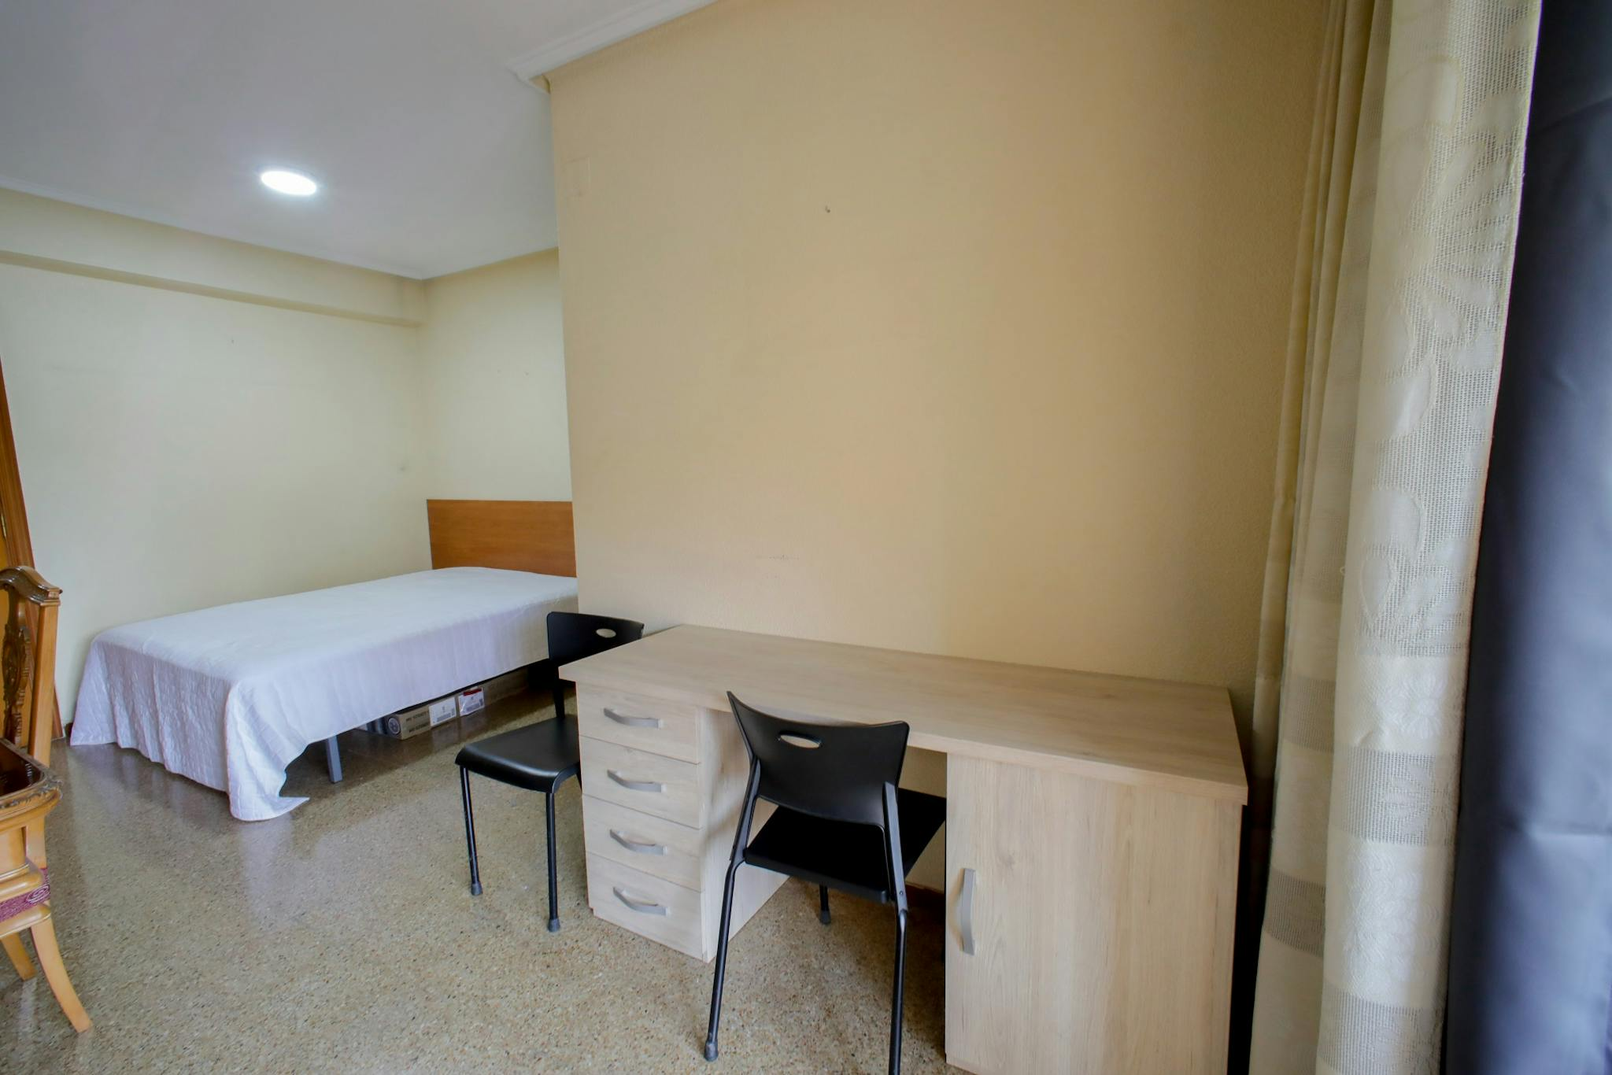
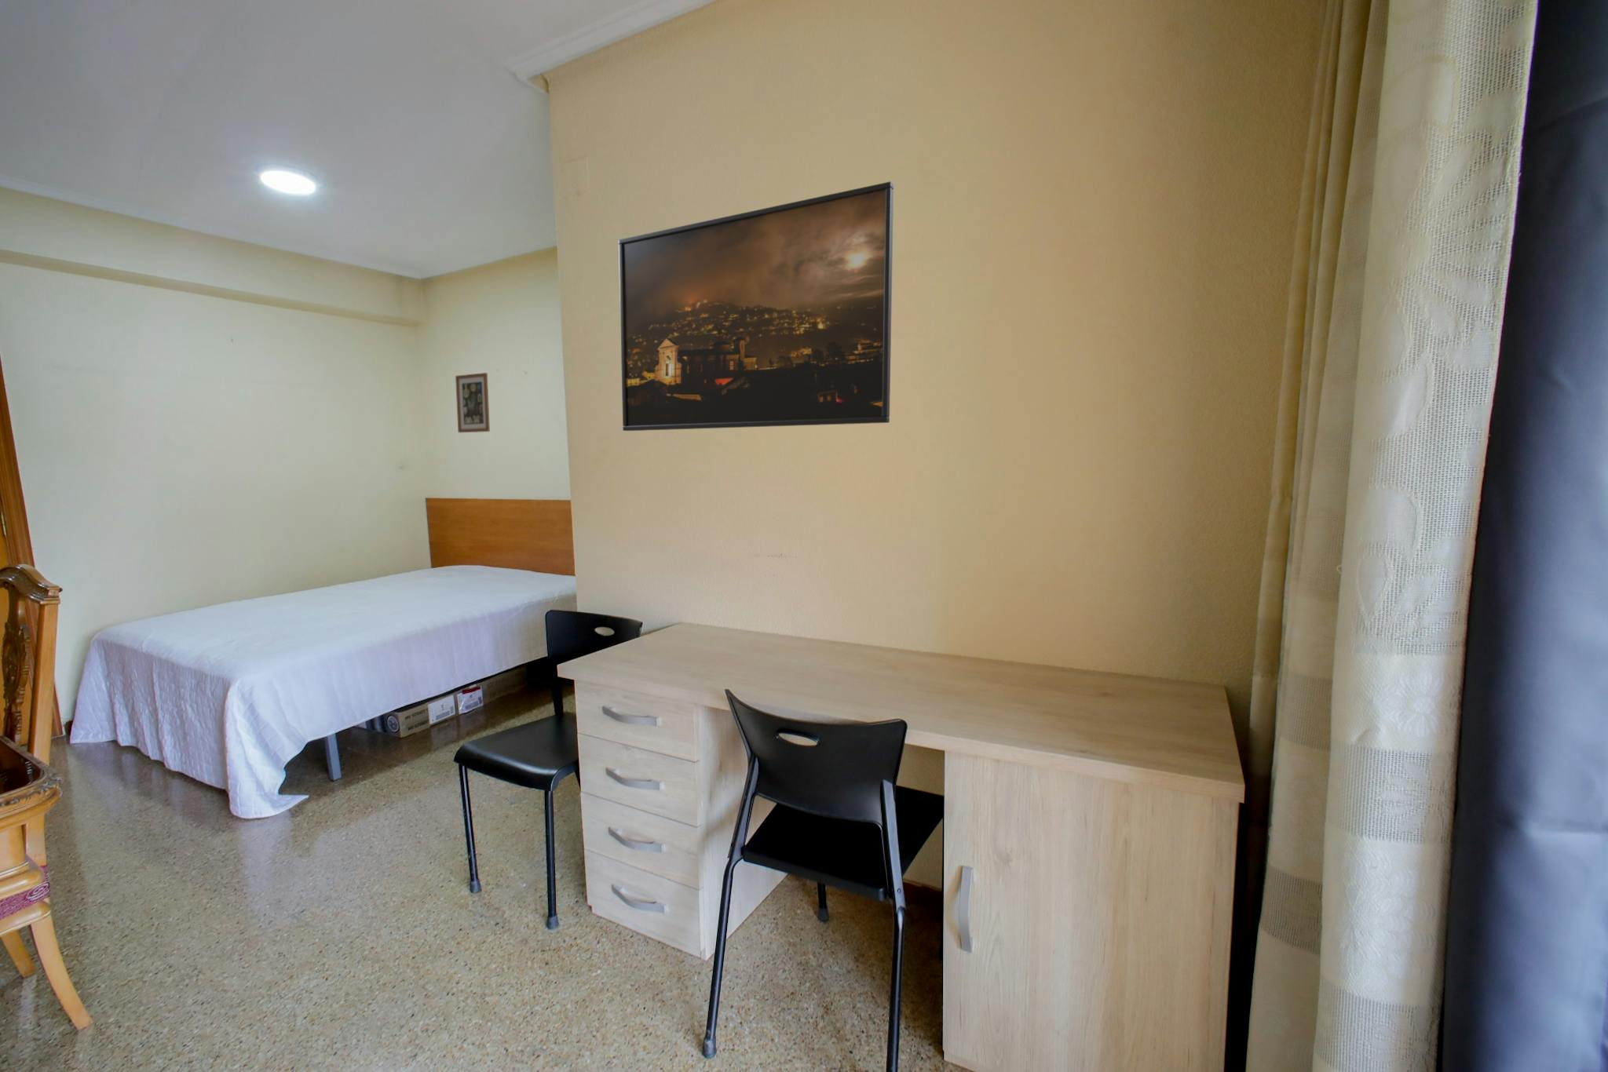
+ wall art (471, 403)
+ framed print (742, 323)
